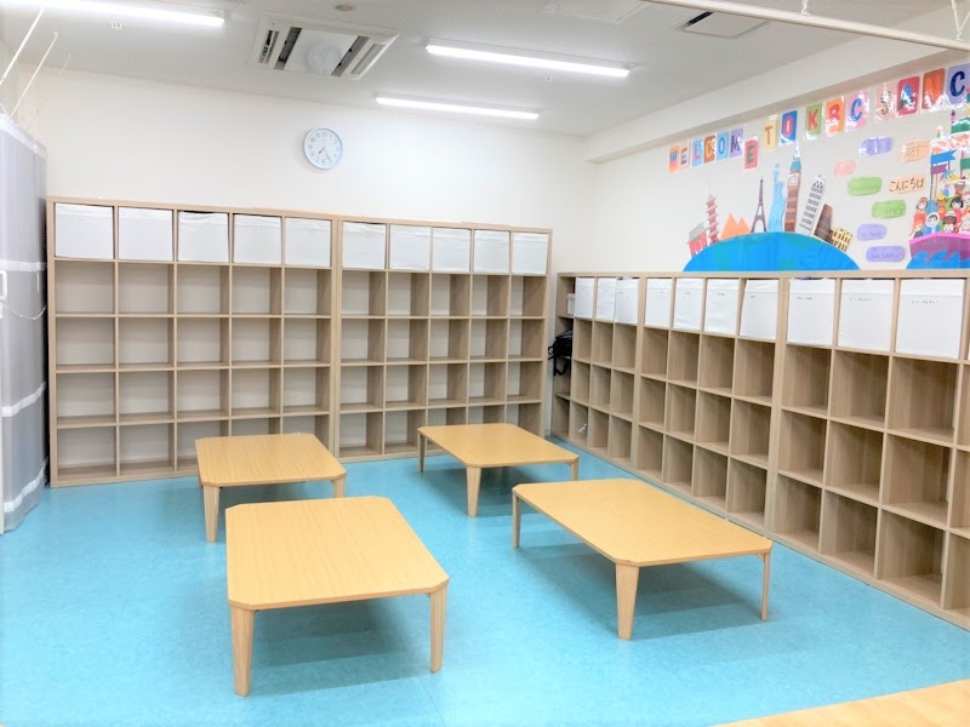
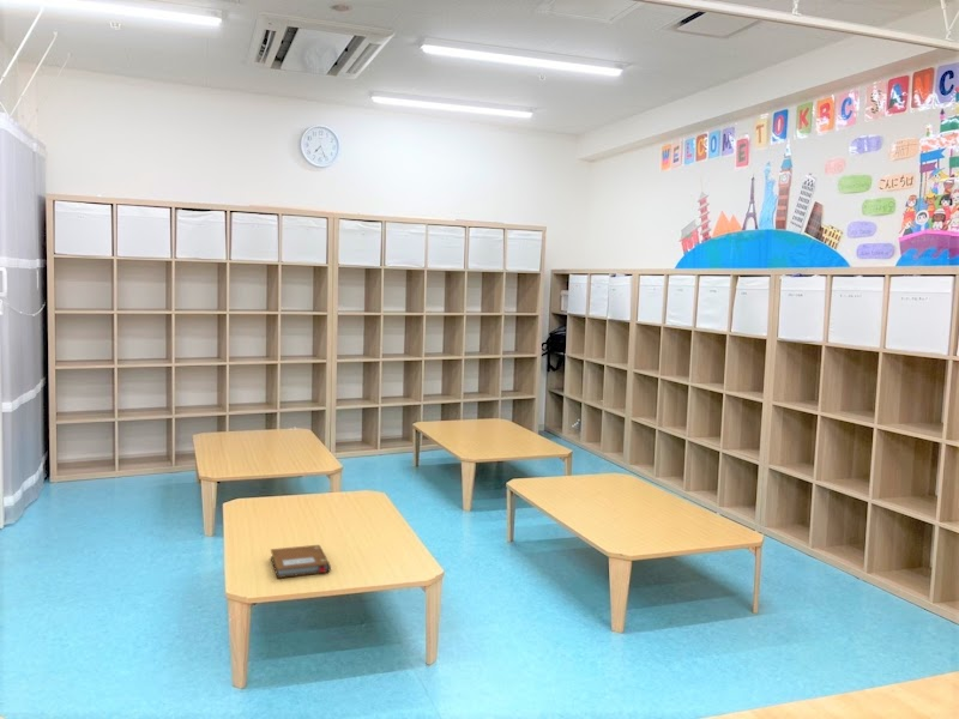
+ notebook (300, 560)
